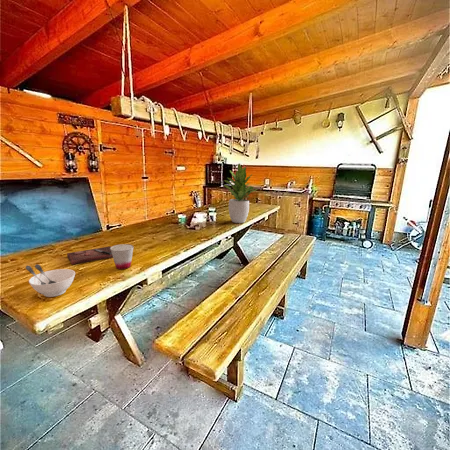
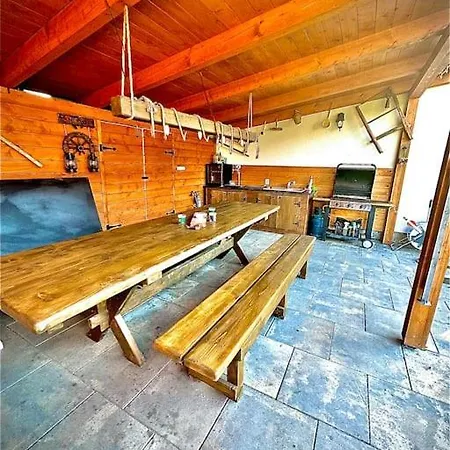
- cutting board (95, 253)
- potted plant (239, 193)
- cup (122, 257)
- bowl (50, 279)
